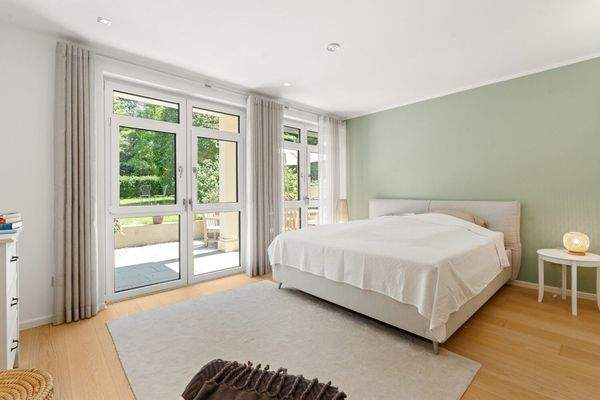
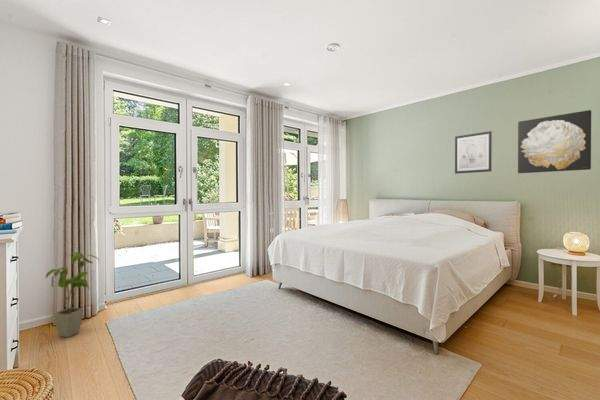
+ wall art (552, 144)
+ wall art (472, 153)
+ house plant (75, 292)
